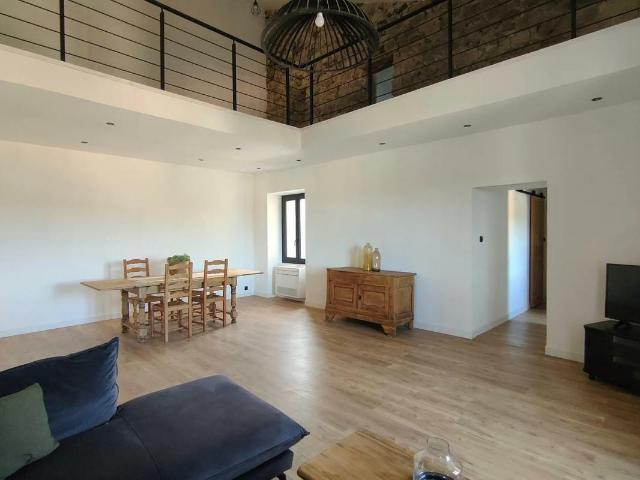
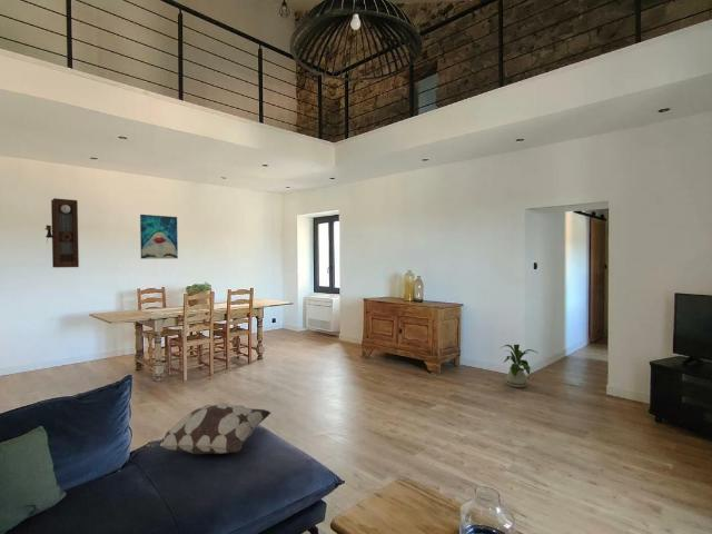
+ house plant (520, 362)
+ pendulum clock (61, 233)
+ decorative pillow (212, 428)
+ wall art (159, 237)
